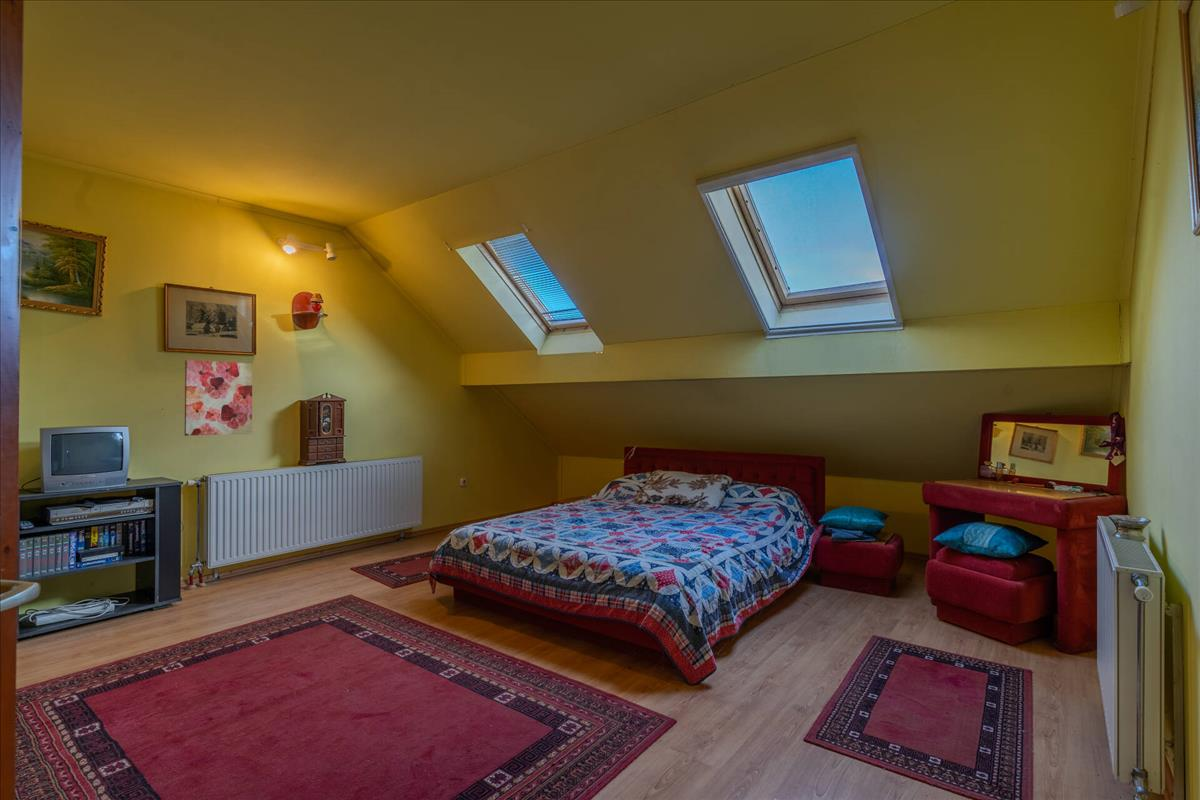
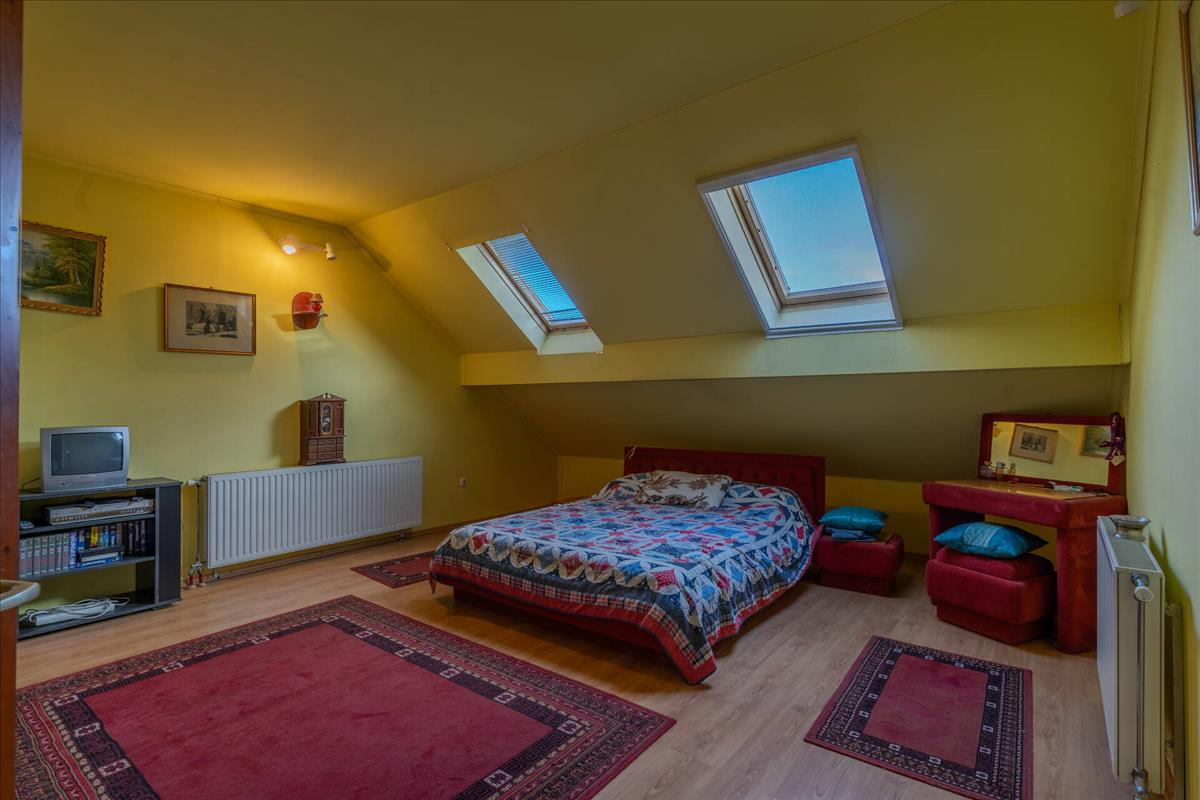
- wall art (219, 398)
